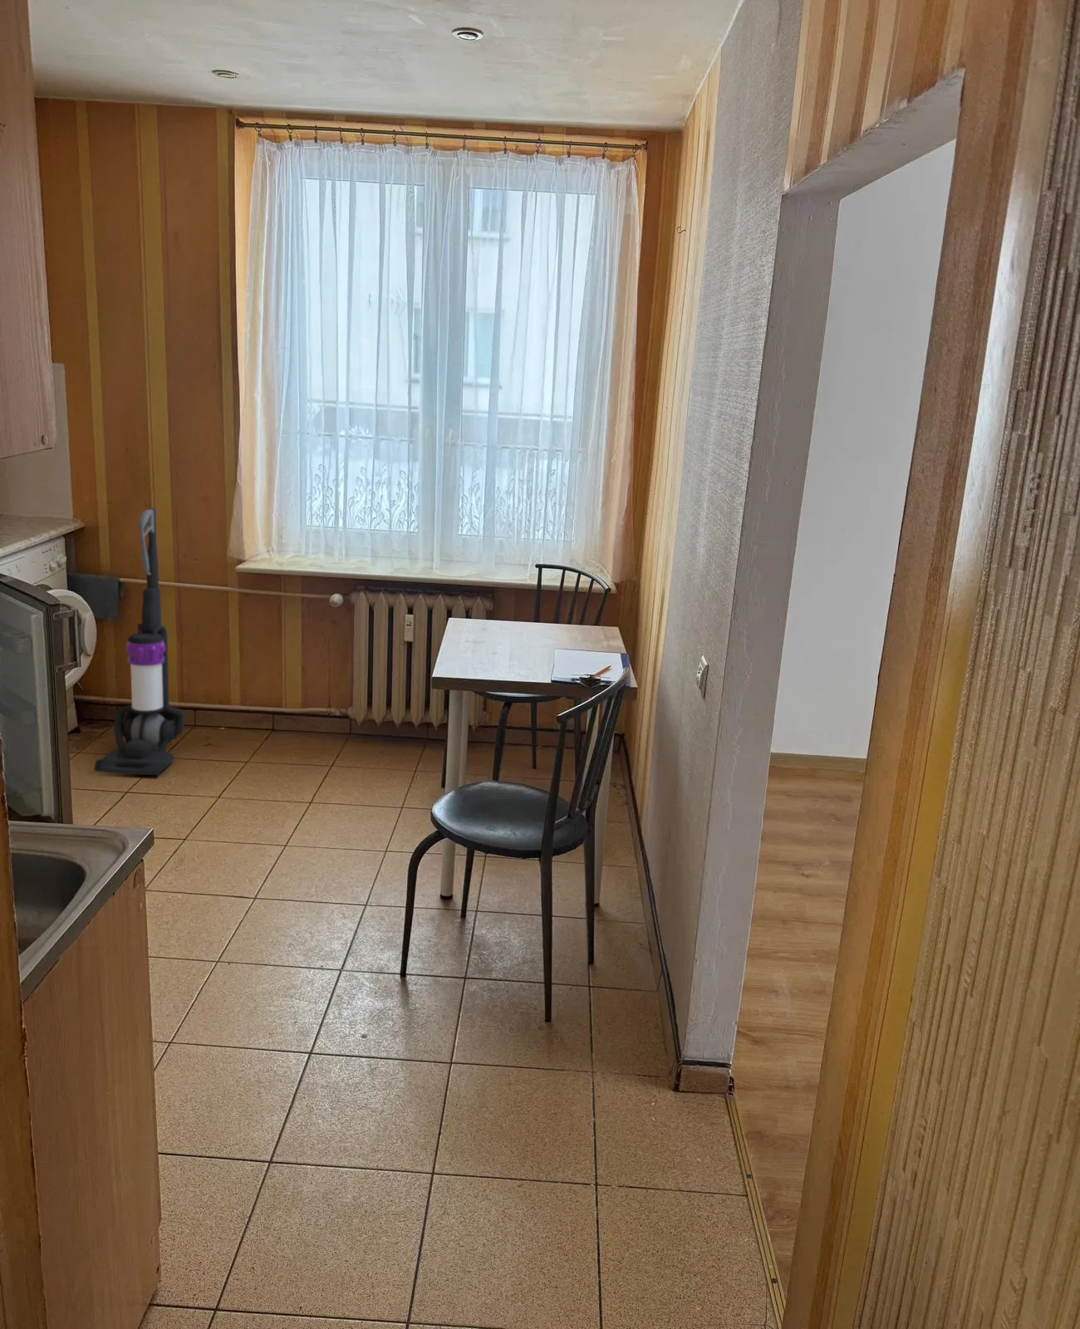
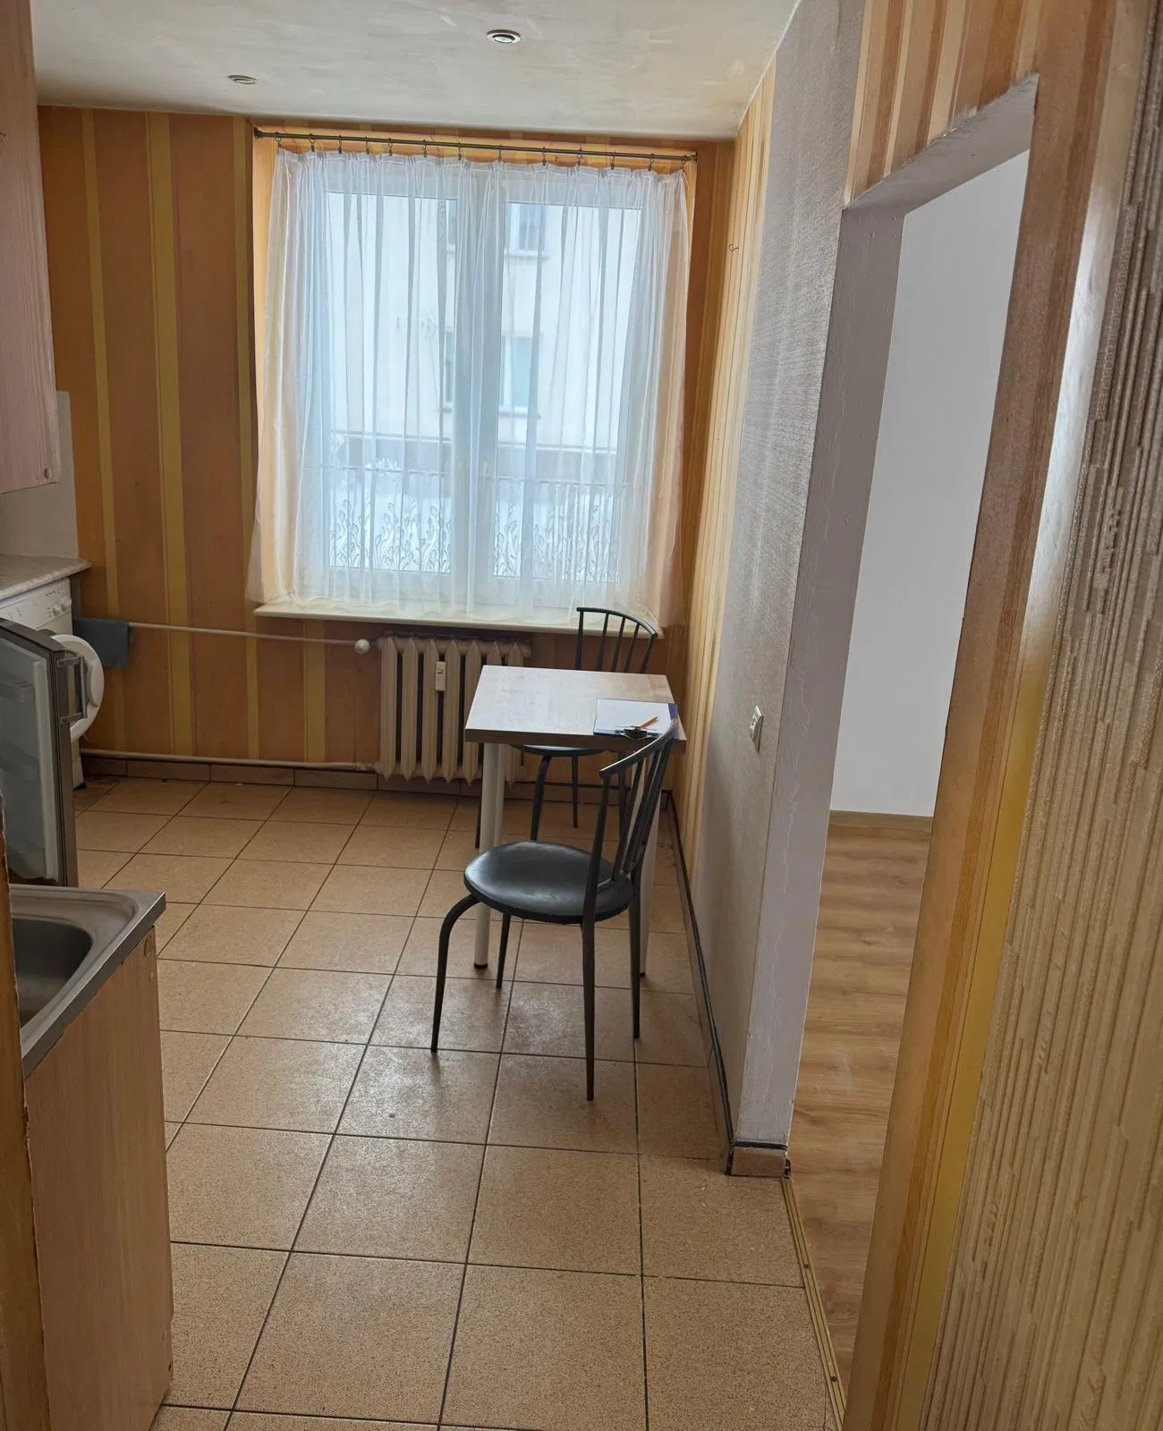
- vacuum cleaner (142, 639)
